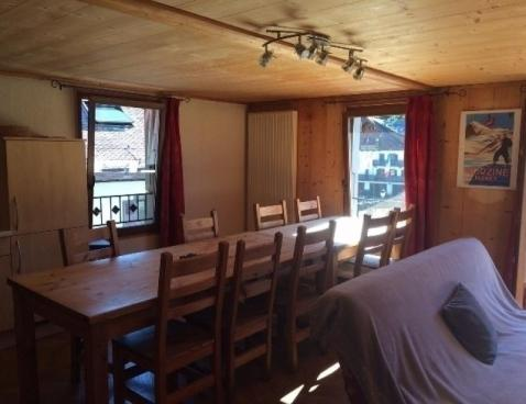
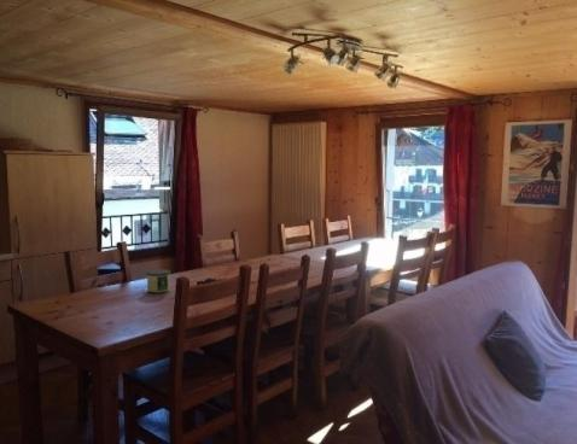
+ candle (158, 281)
